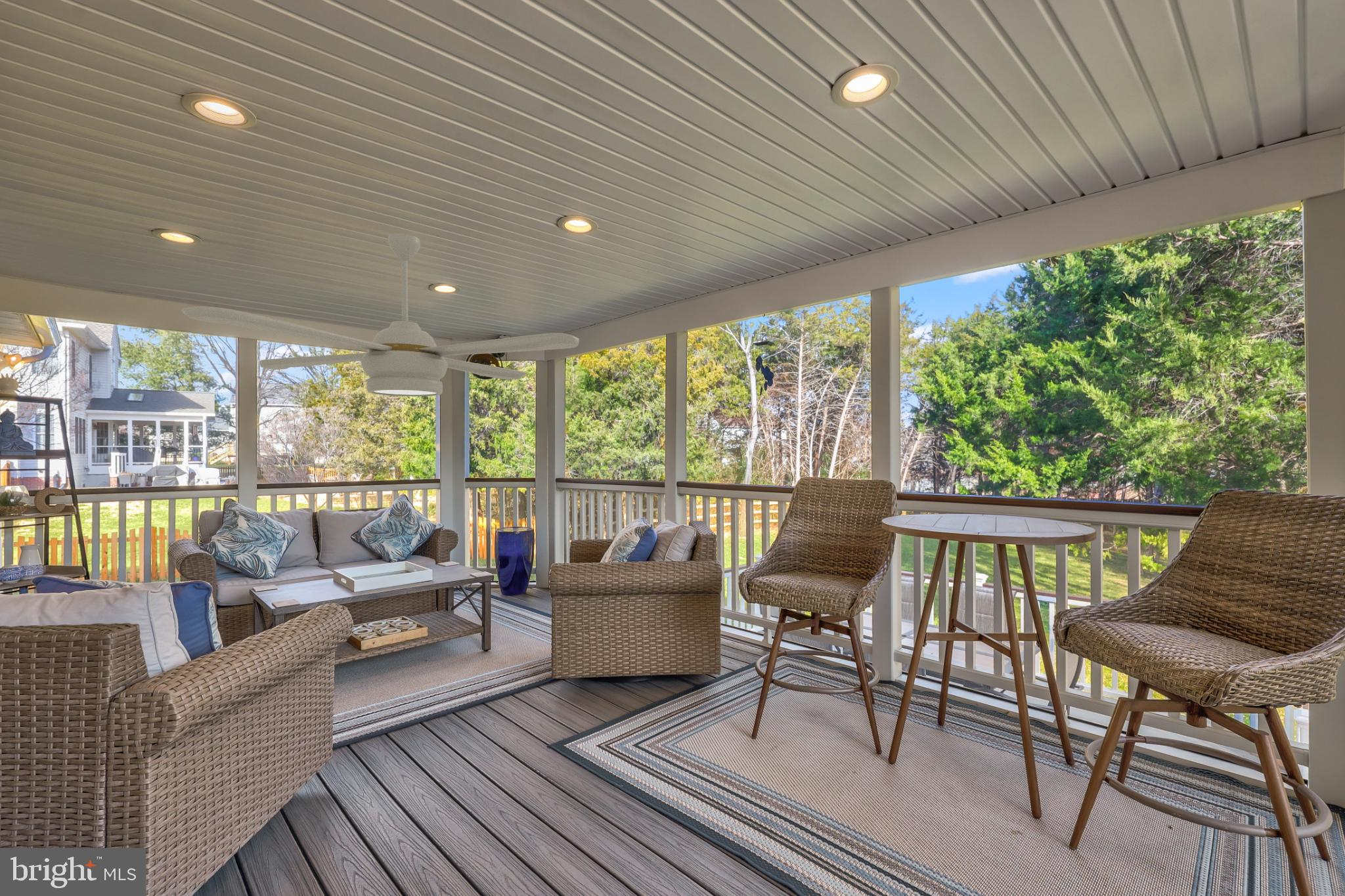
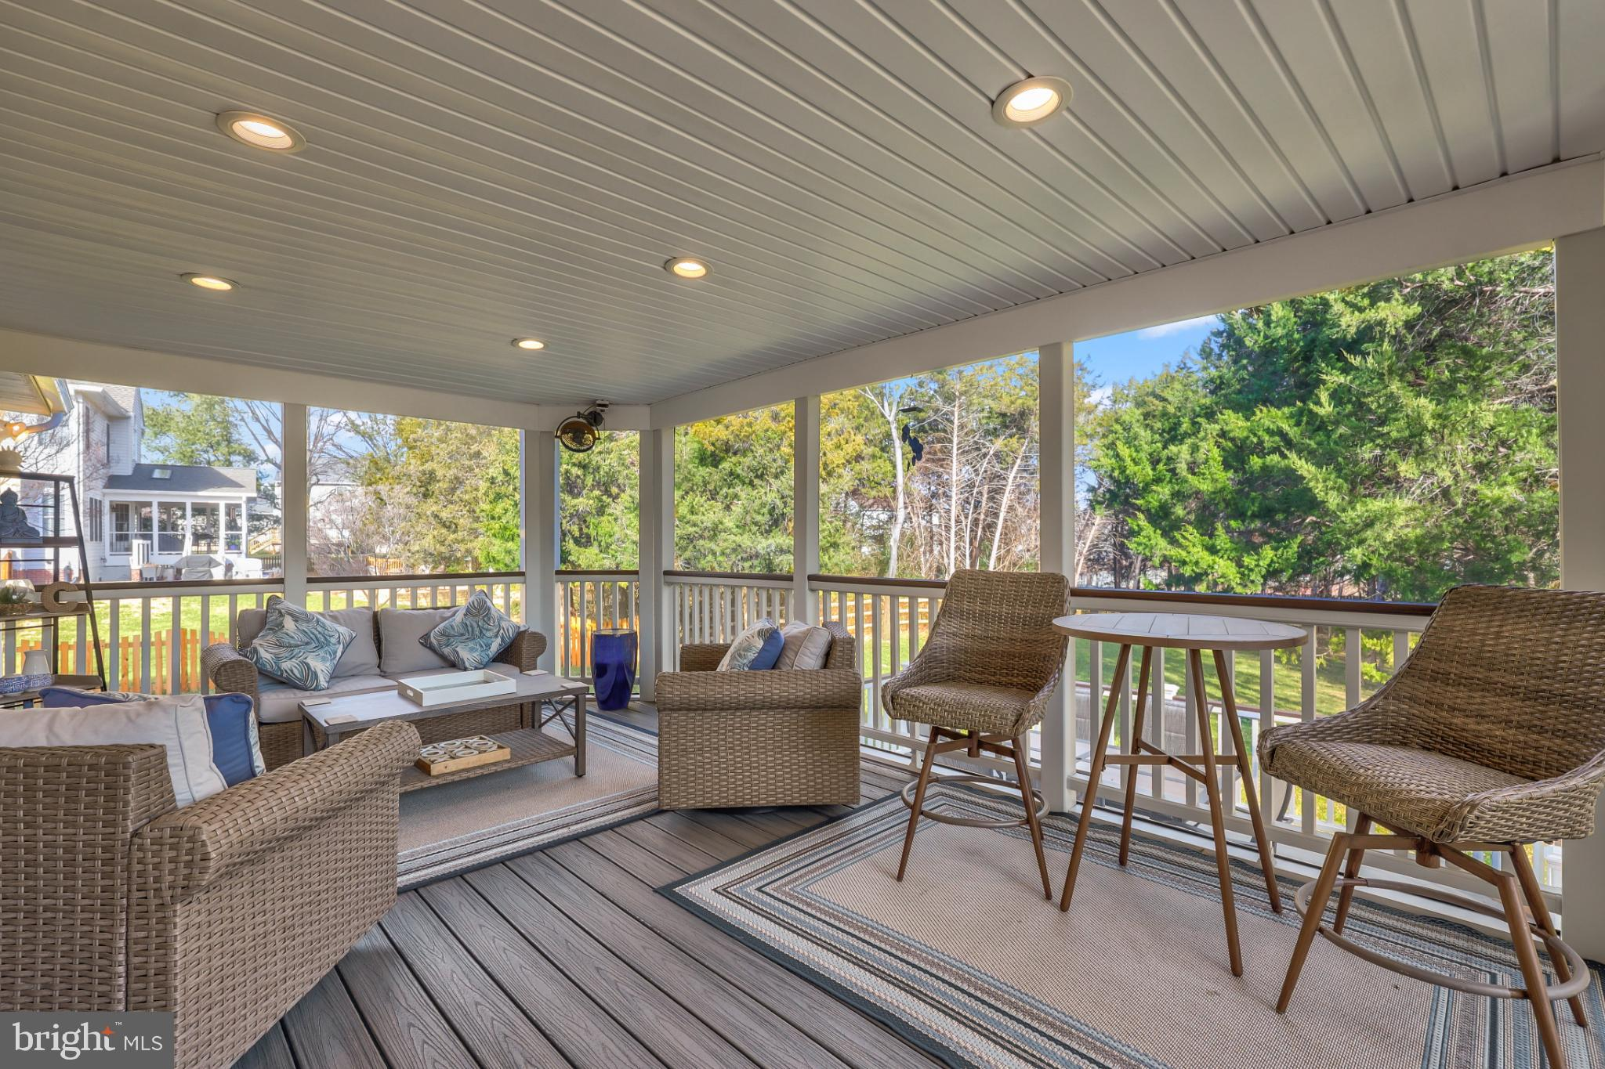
- ceiling fan (405, 316)
